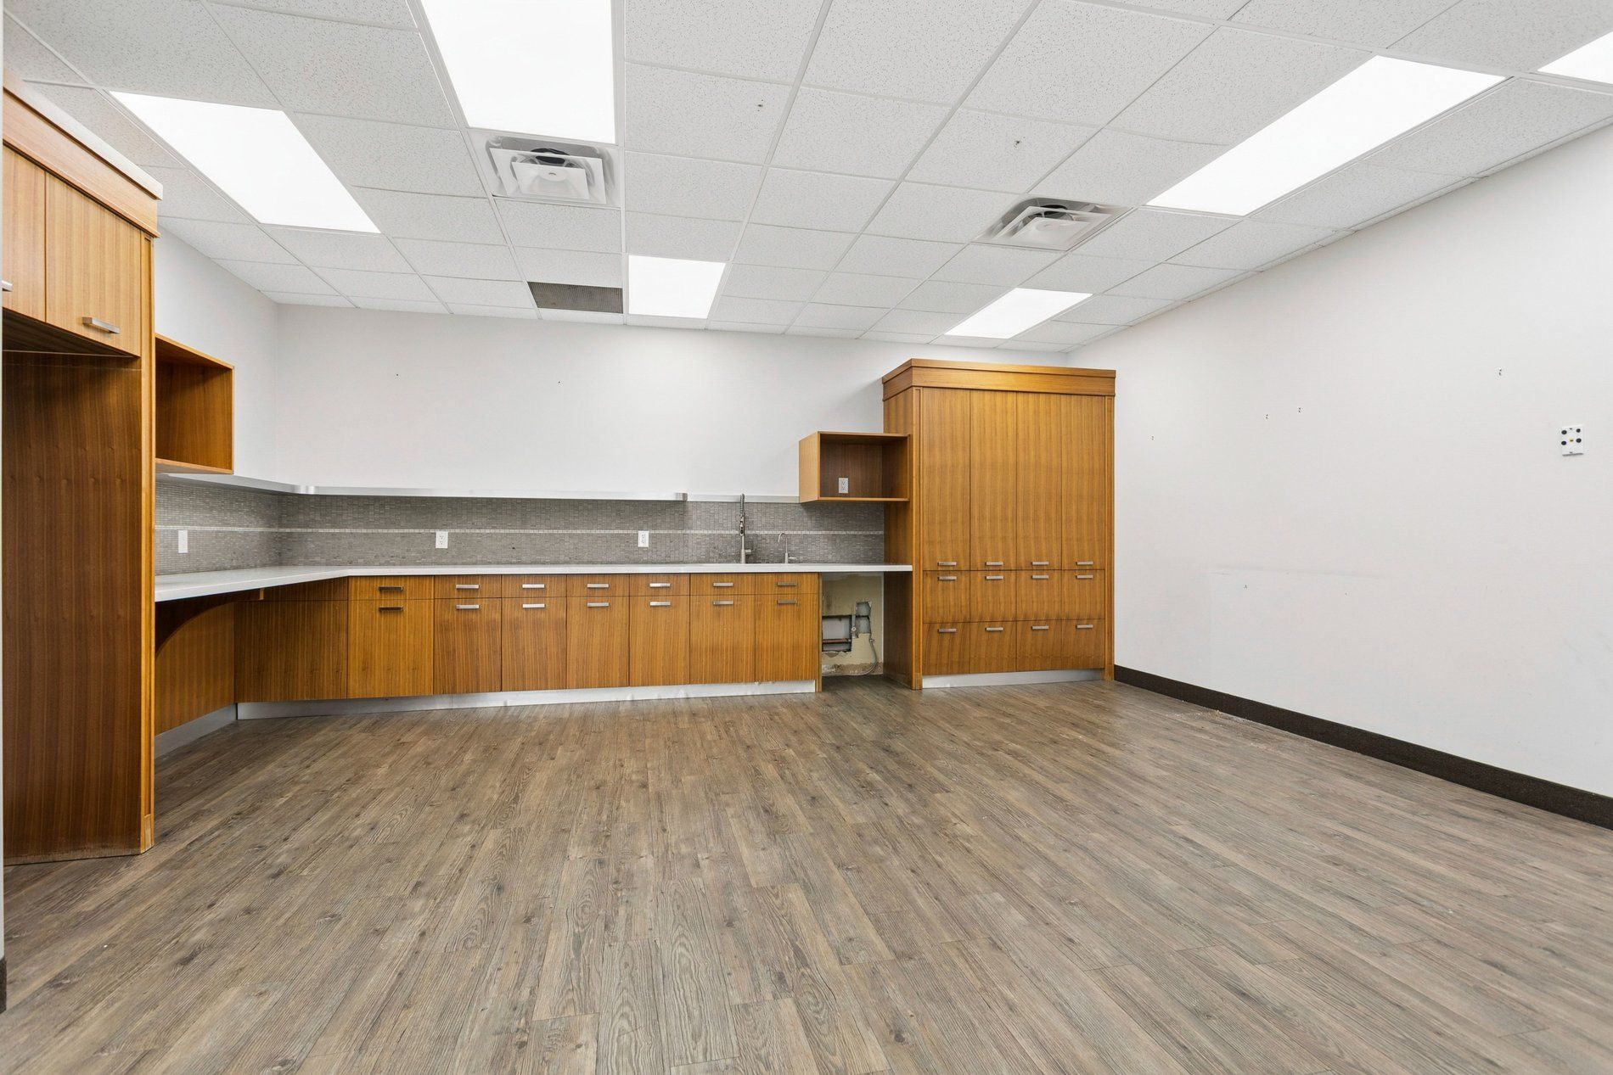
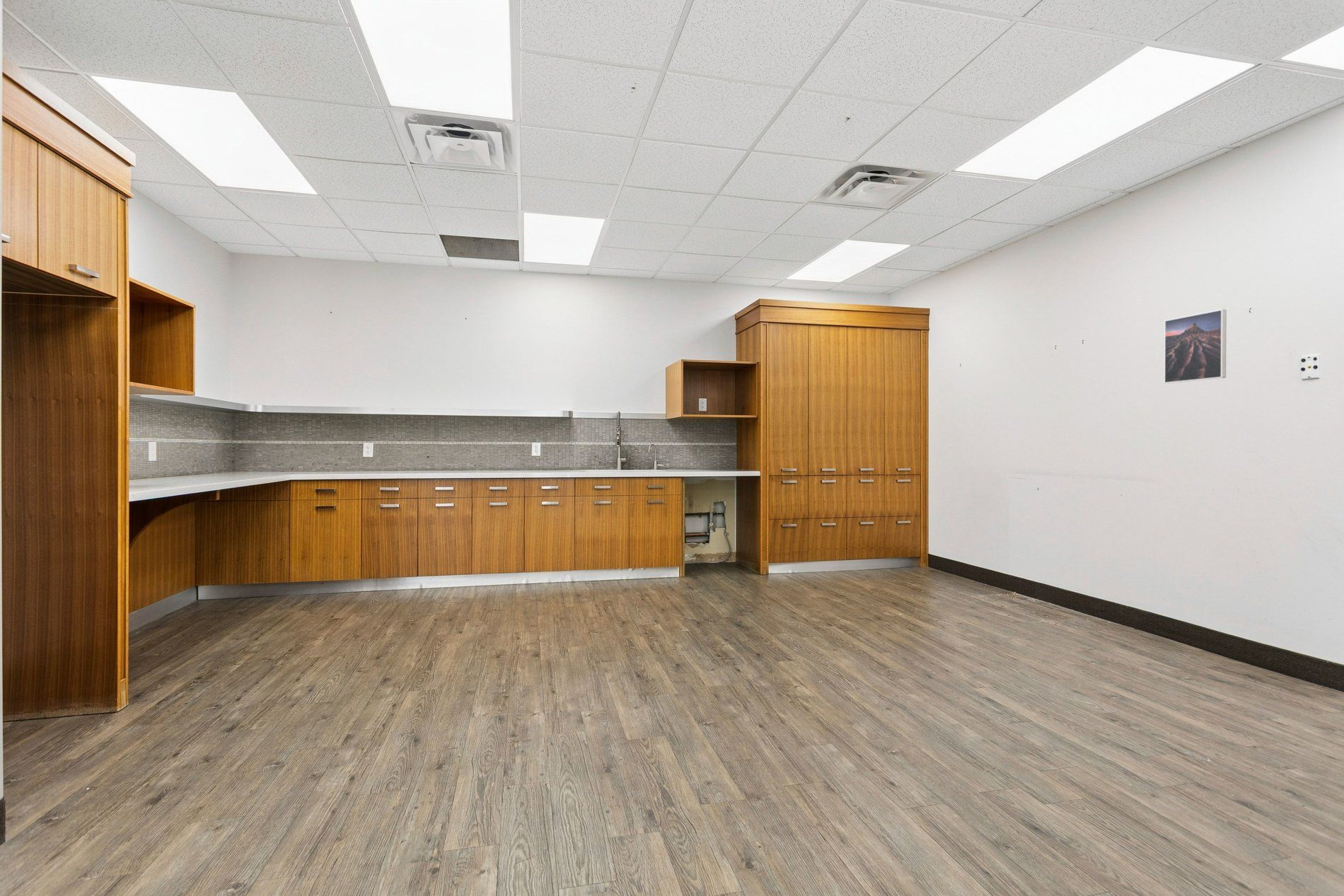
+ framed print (1193, 348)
